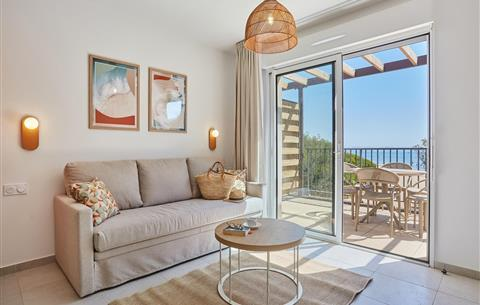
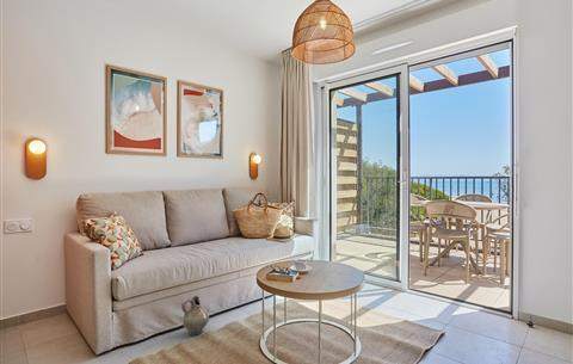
+ ceramic jug (195, 314)
